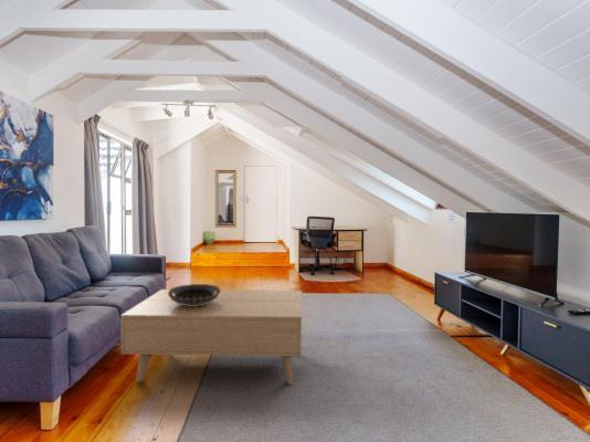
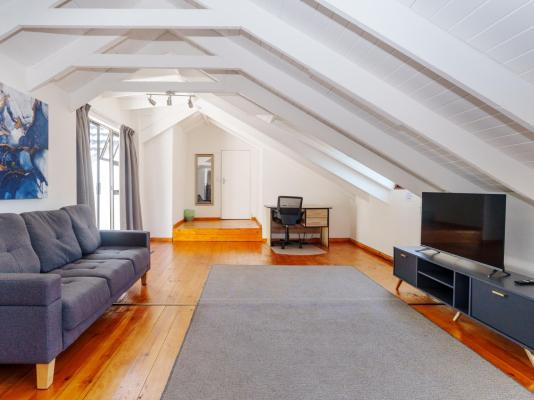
- coffee table (222, 333)
- decorative bowl (194, 296)
